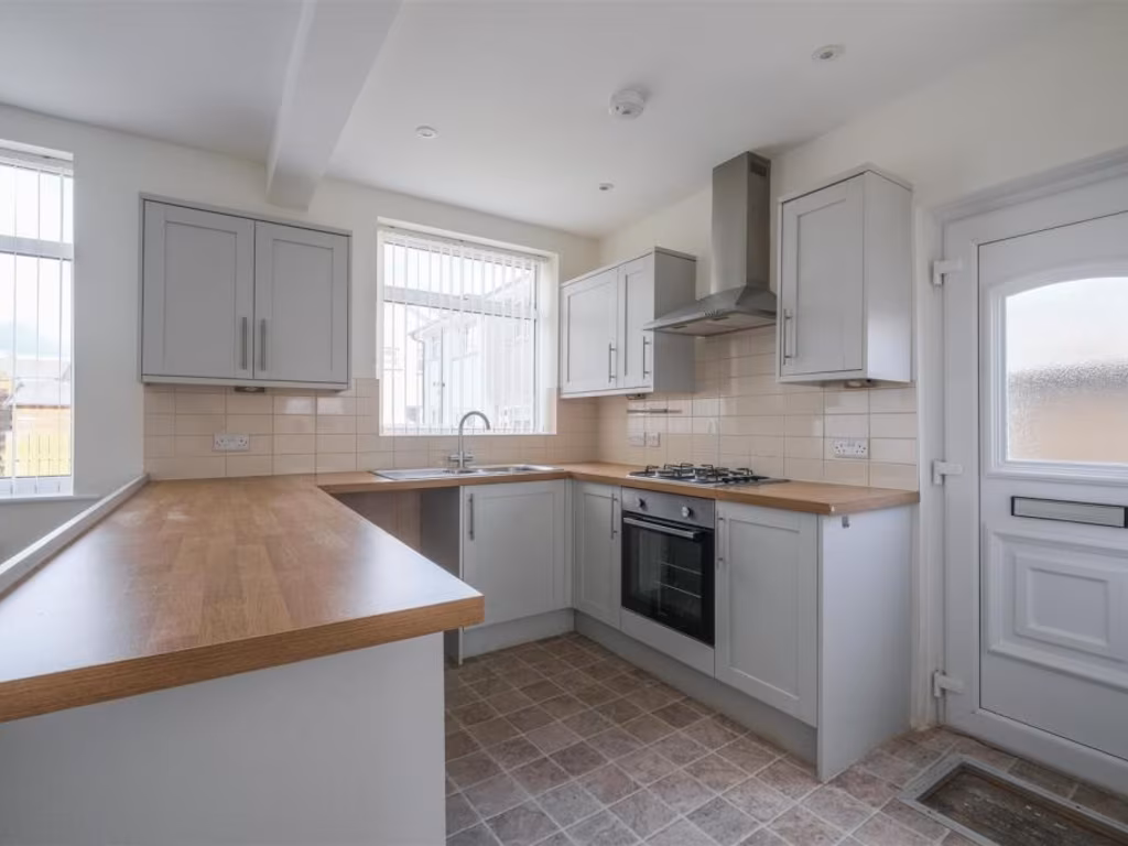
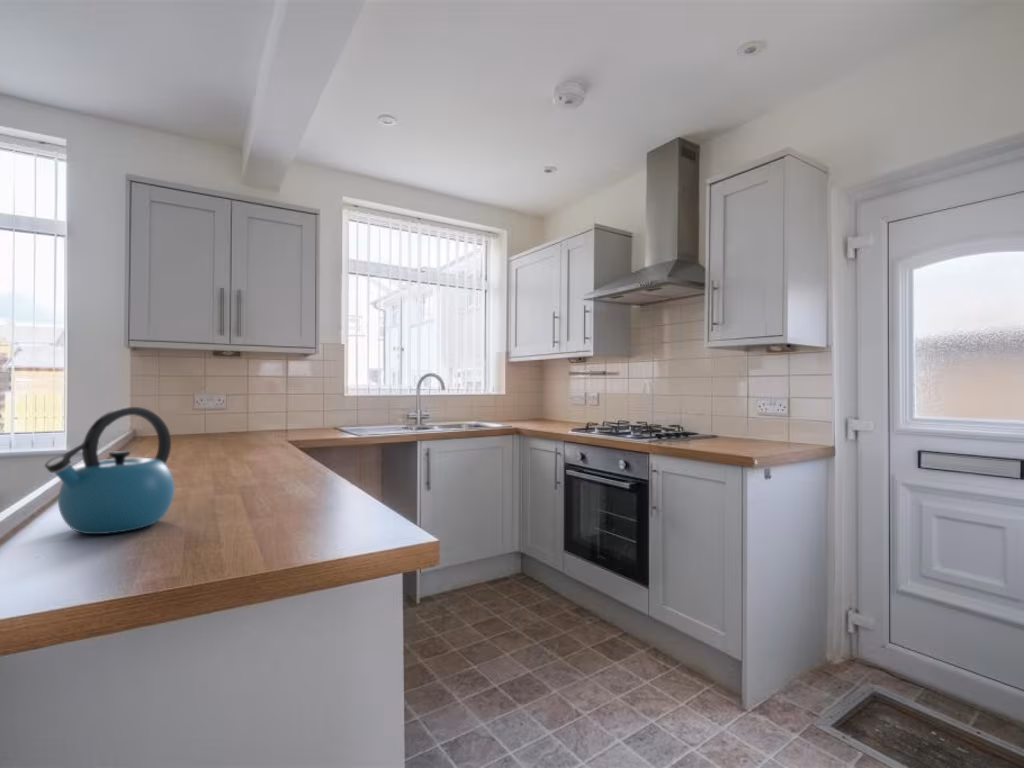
+ kettle (113, 467)
